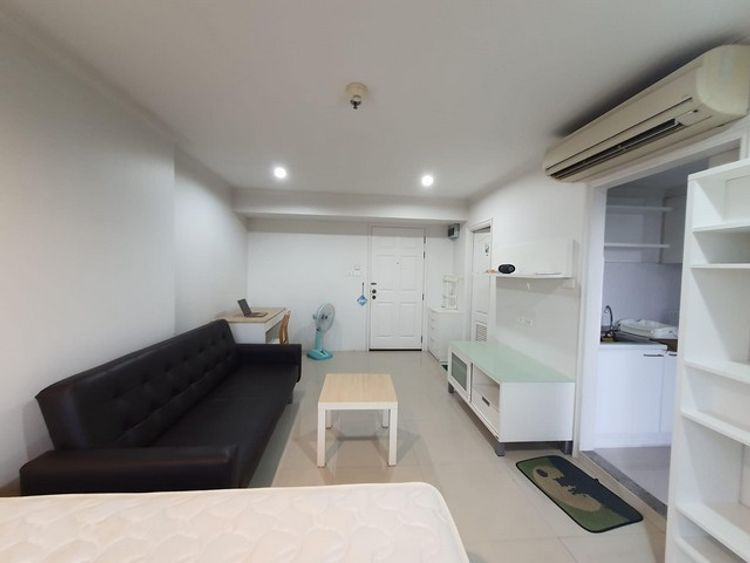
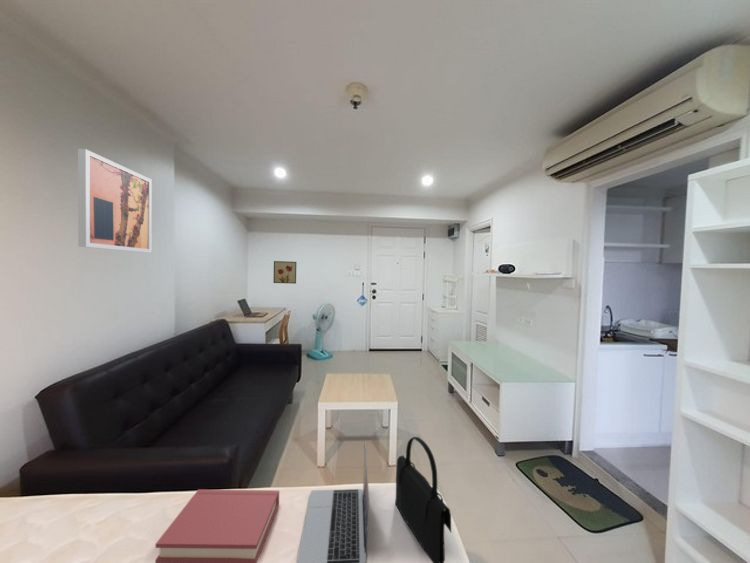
+ wall art (120, 208)
+ wall art (285, 272)
+ laptop (336, 494)
+ handbag (420, 486)
+ hardback book (224, 522)
